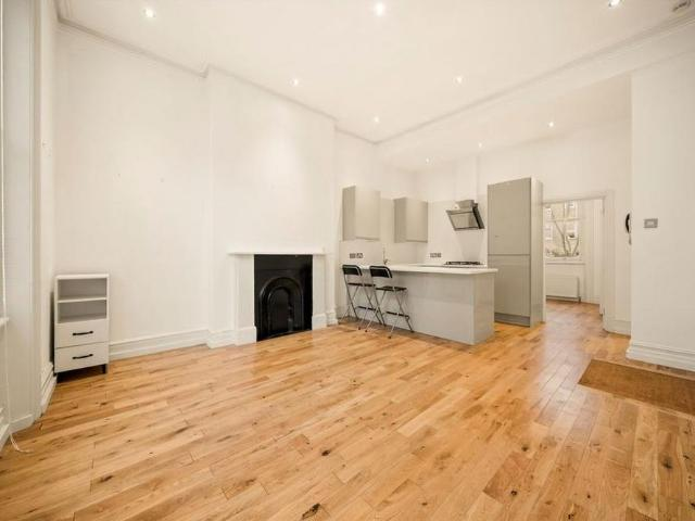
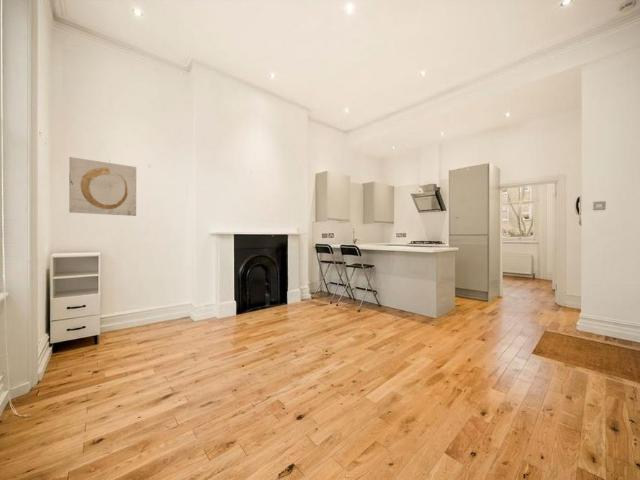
+ wall art (104, 188)
